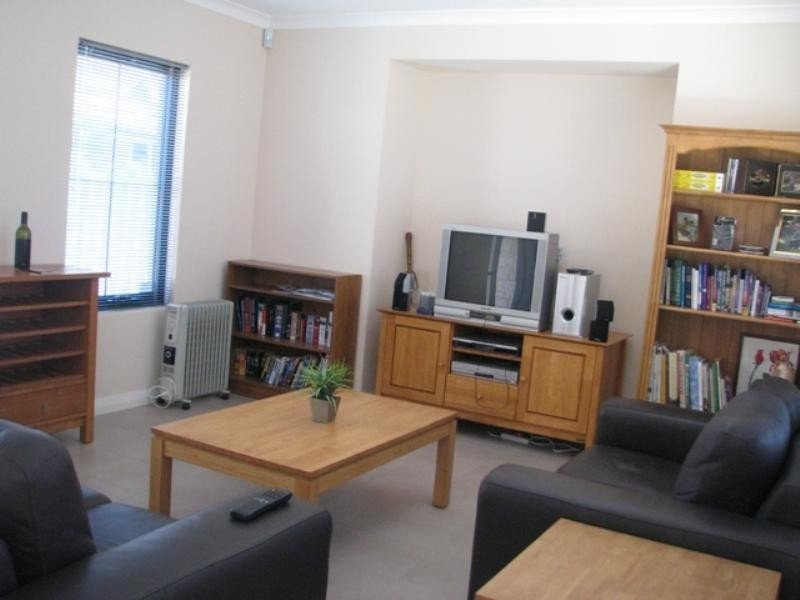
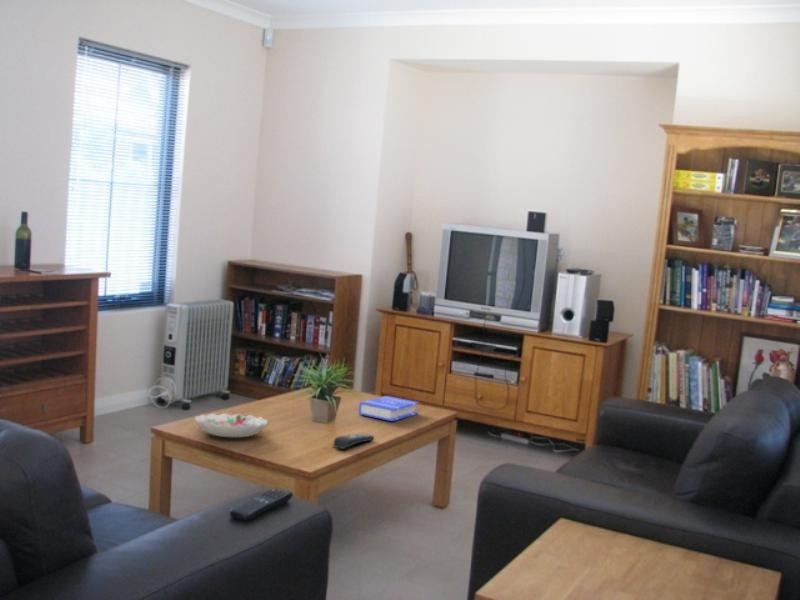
+ book (389, 408)
+ decorative bowl (231, 425)
+ remote control (353, 439)
